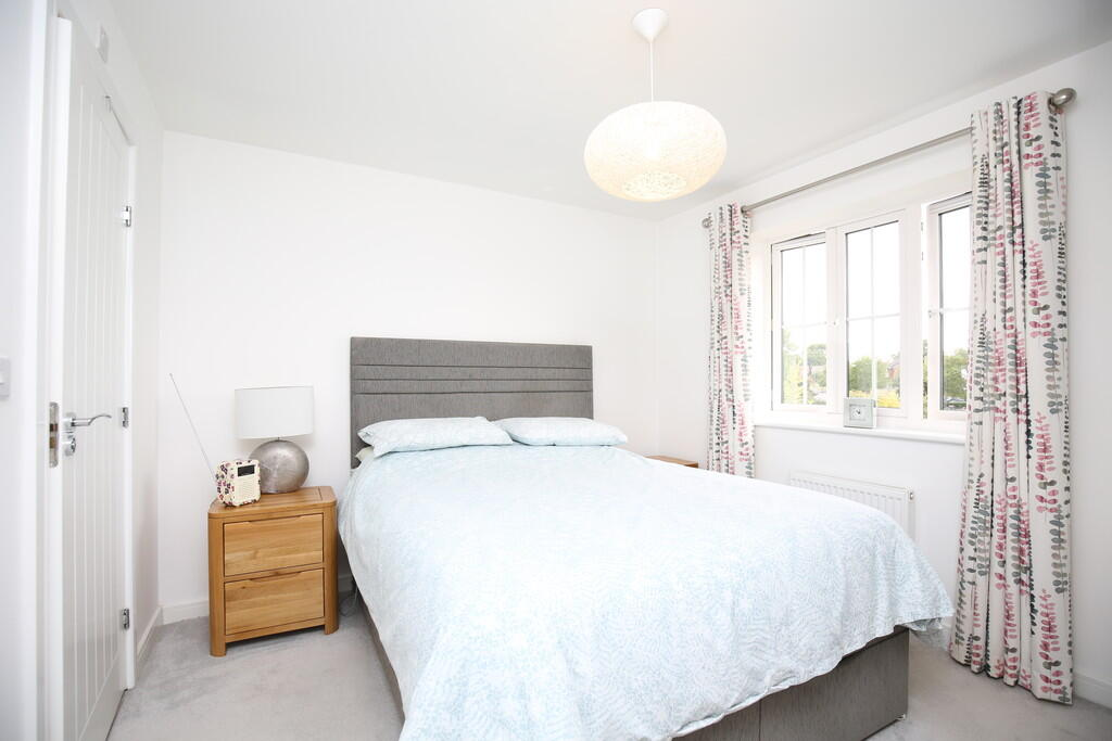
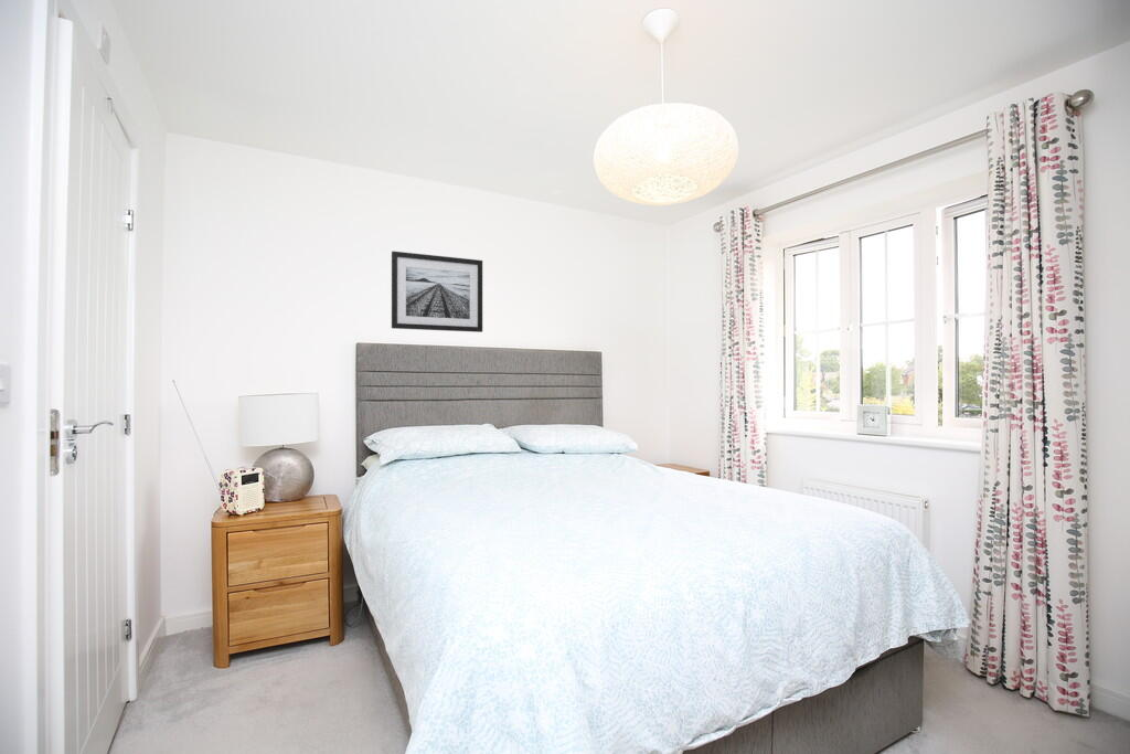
+ wall art (438, 293)
